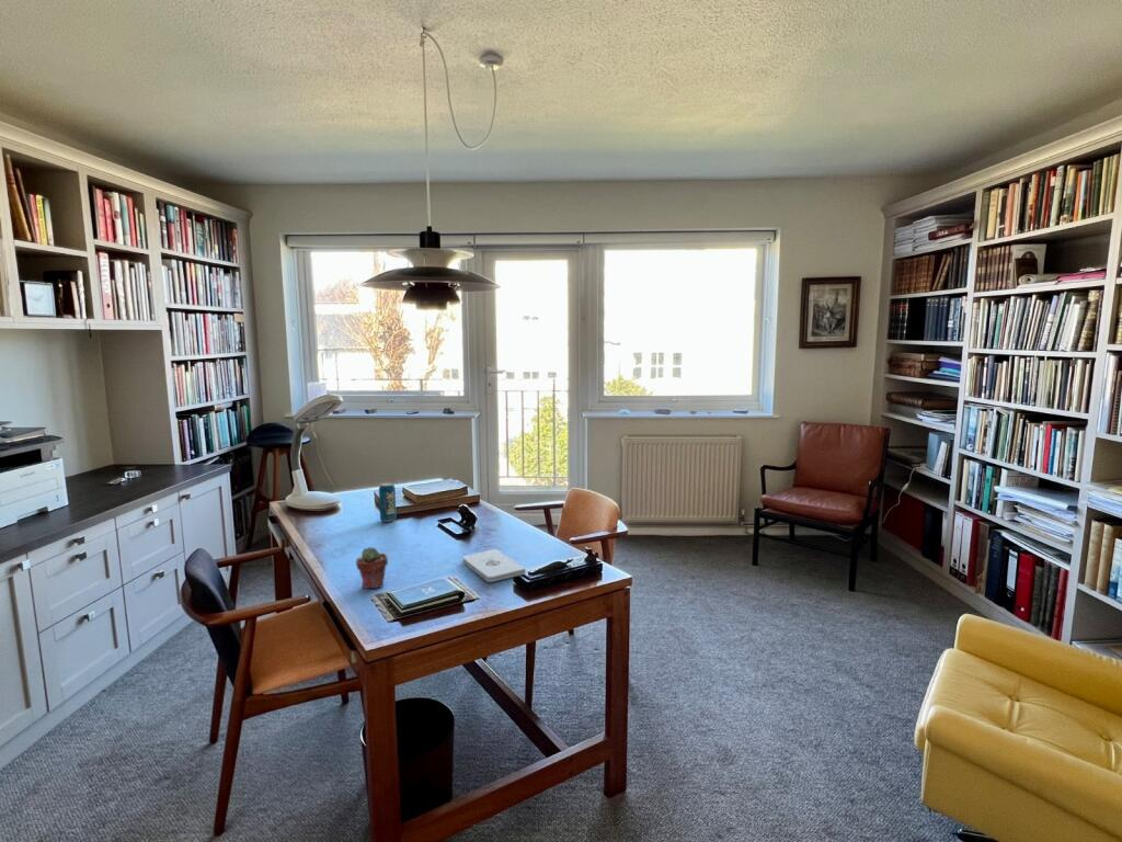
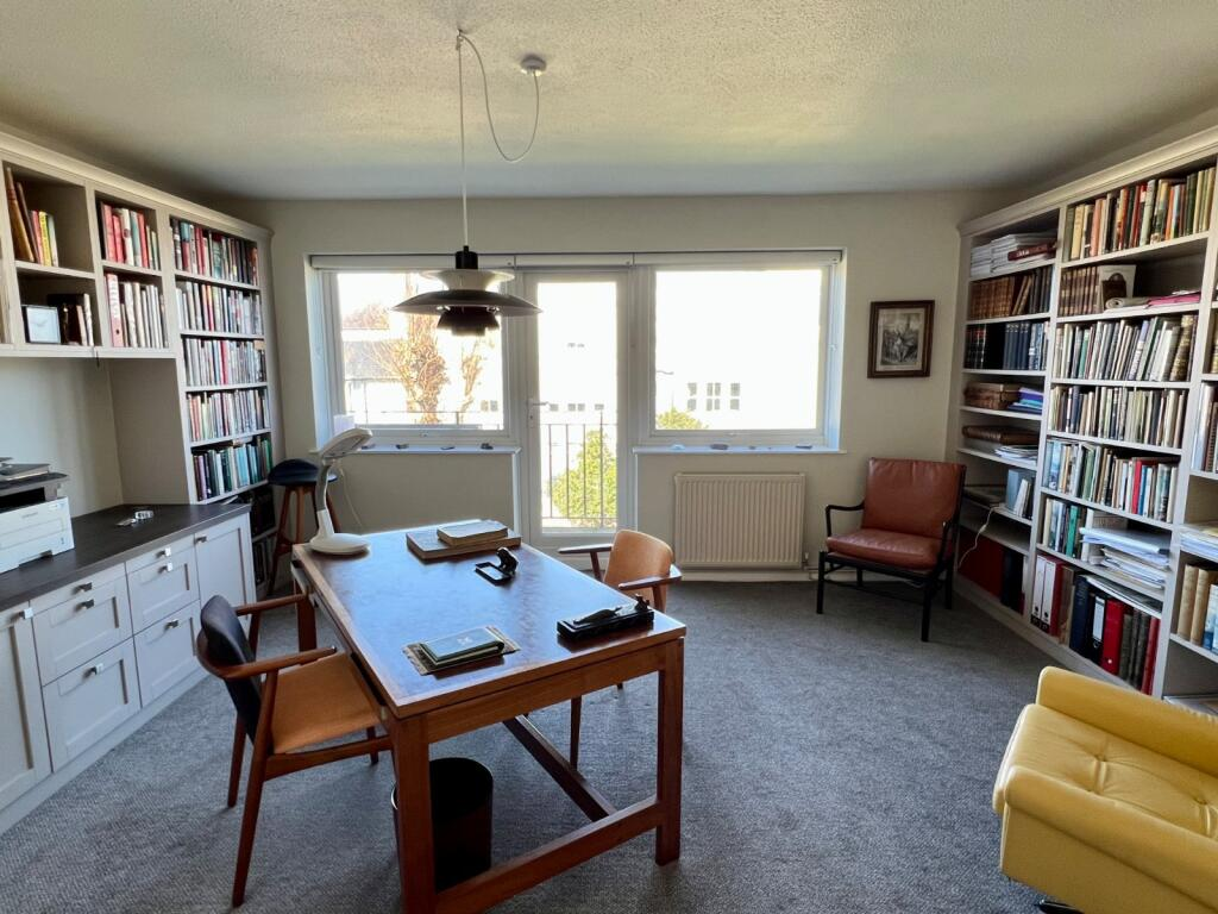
- beverage can (387, 502)
- potted succulent (371, 566)
- notepad (492, 565)
